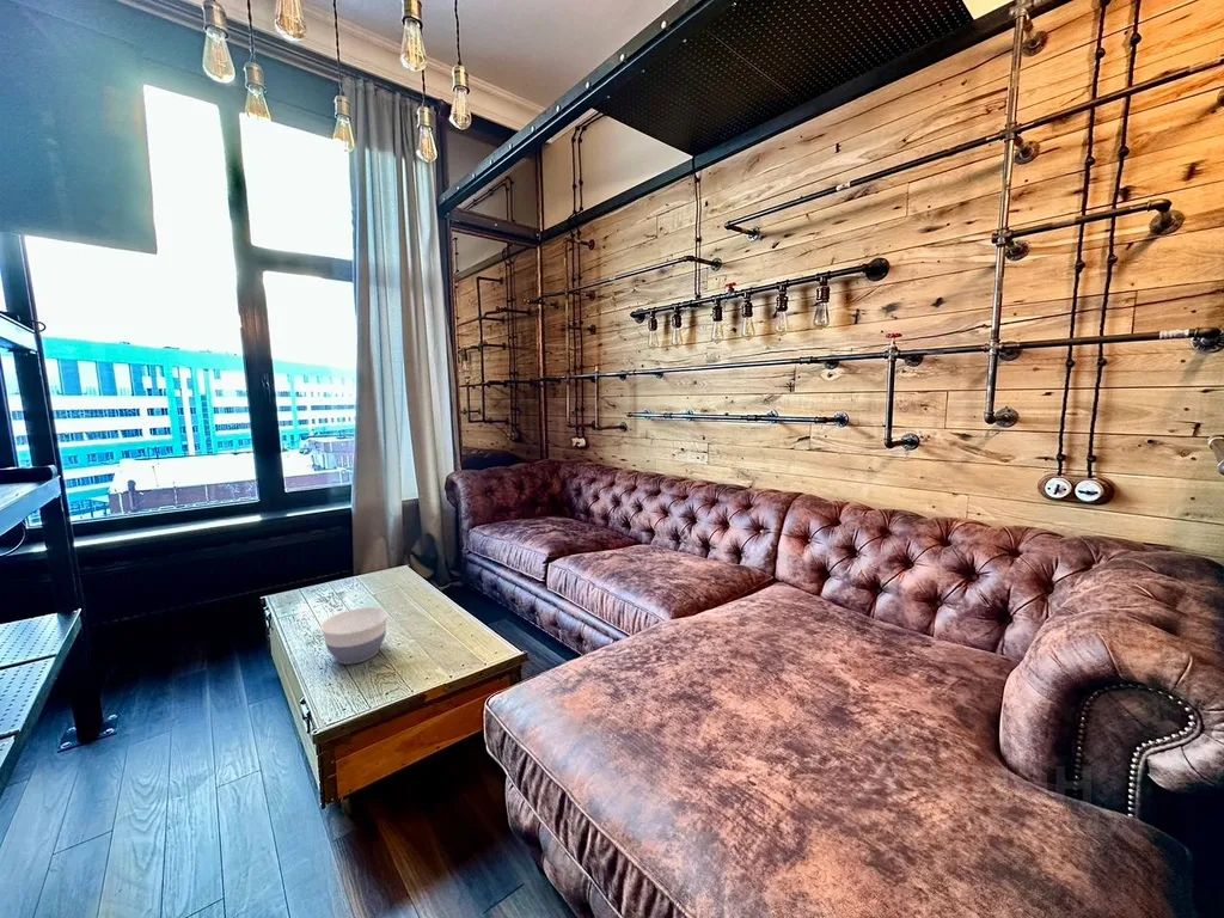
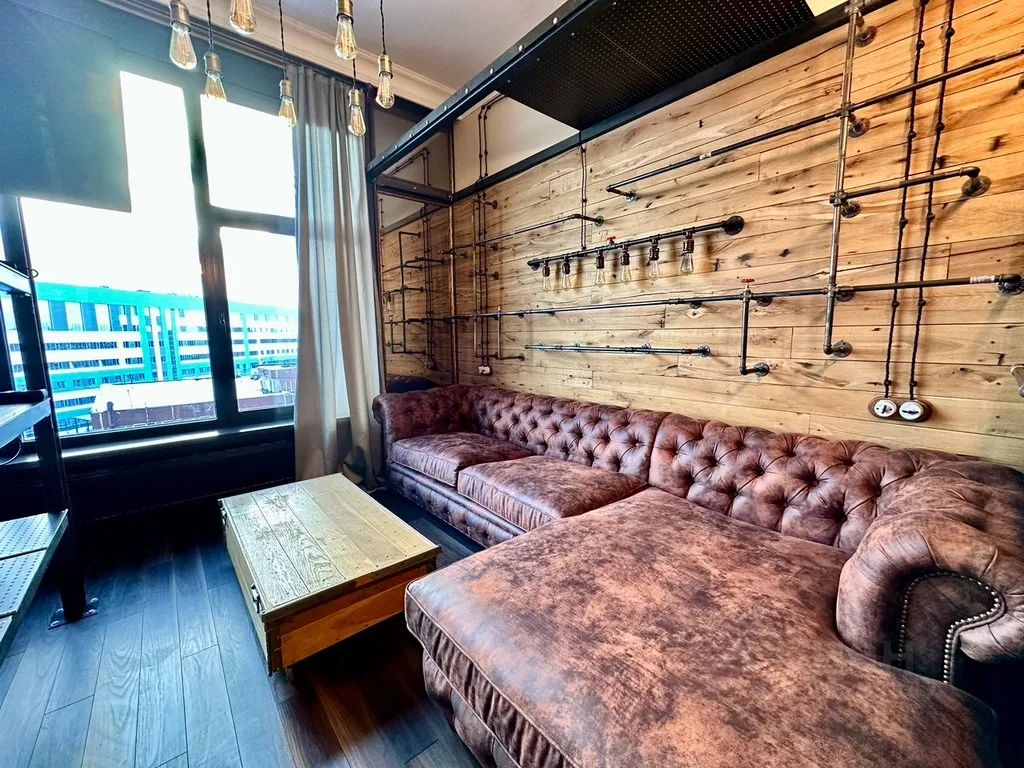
- bowl (356, 636)
